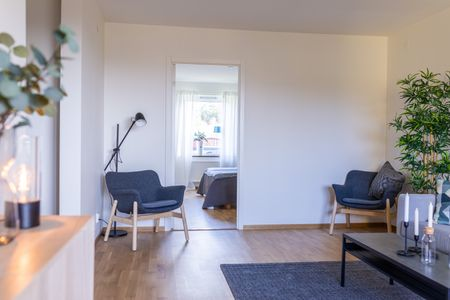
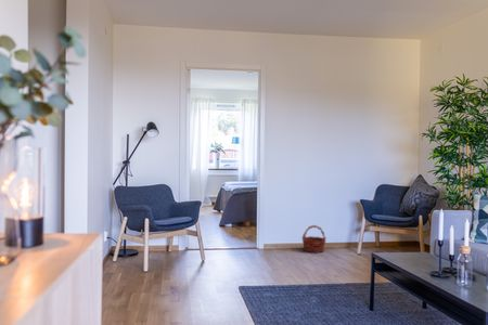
+ basket (313, 237)
